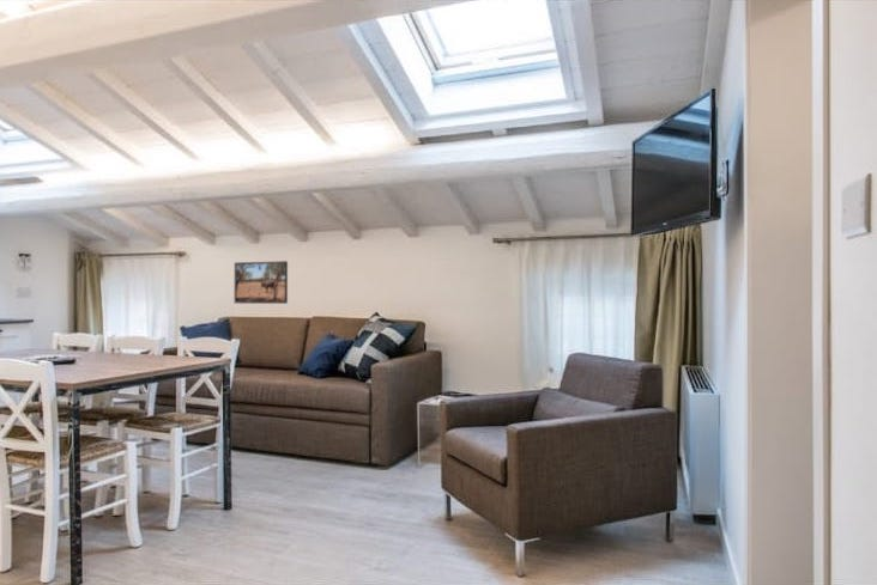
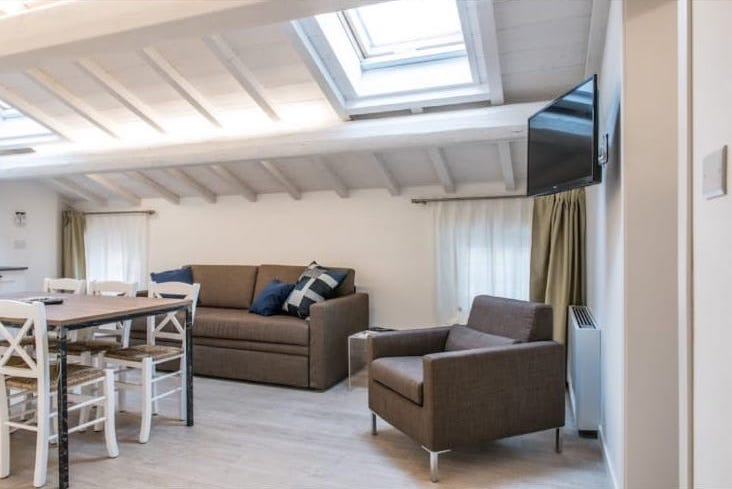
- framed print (260, 282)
